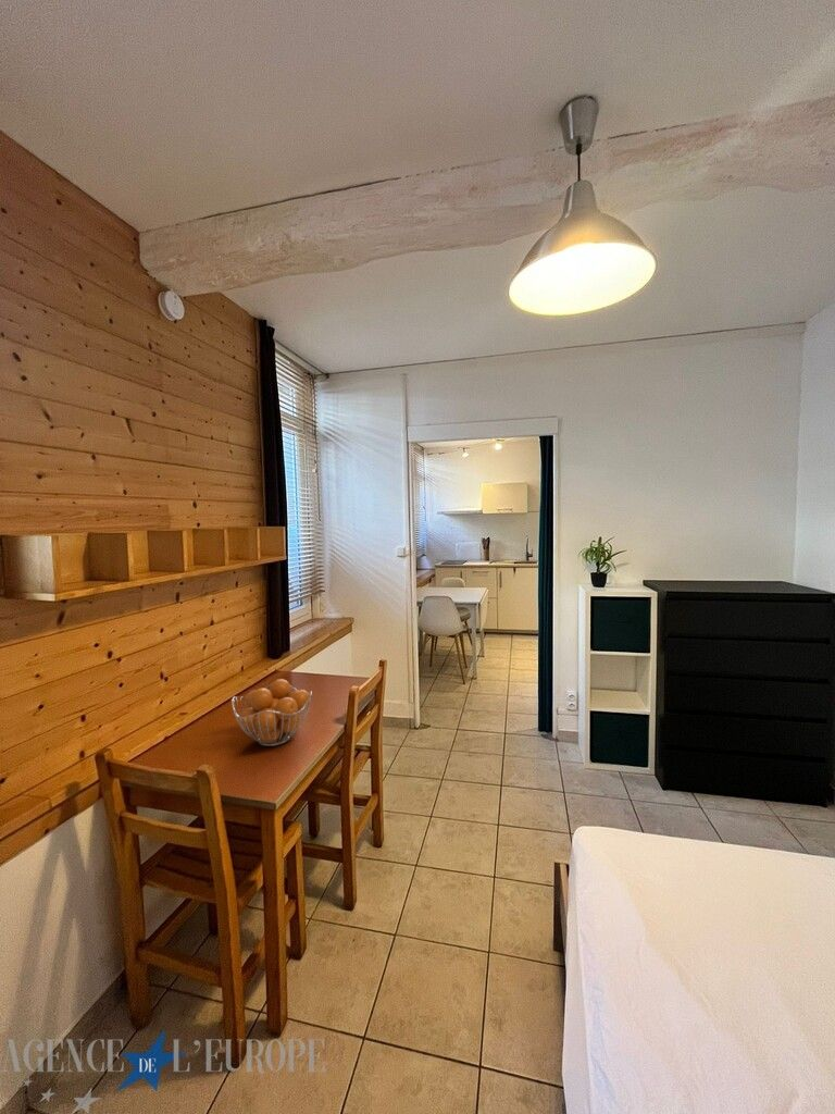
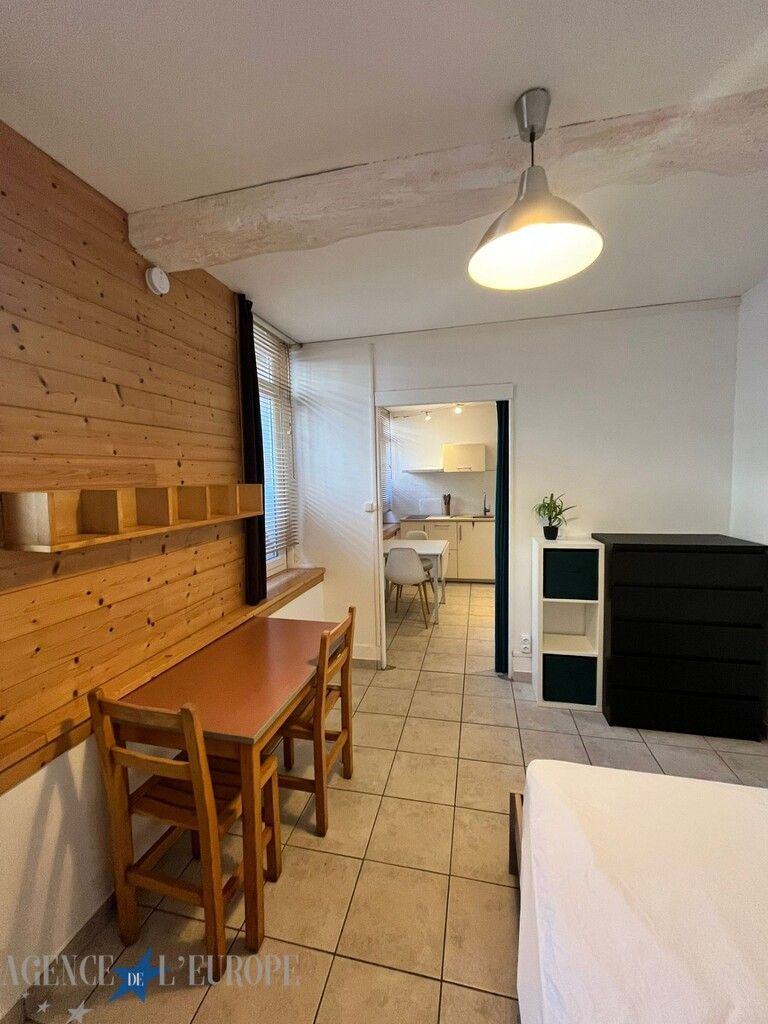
- fruit basket (273, 711)
